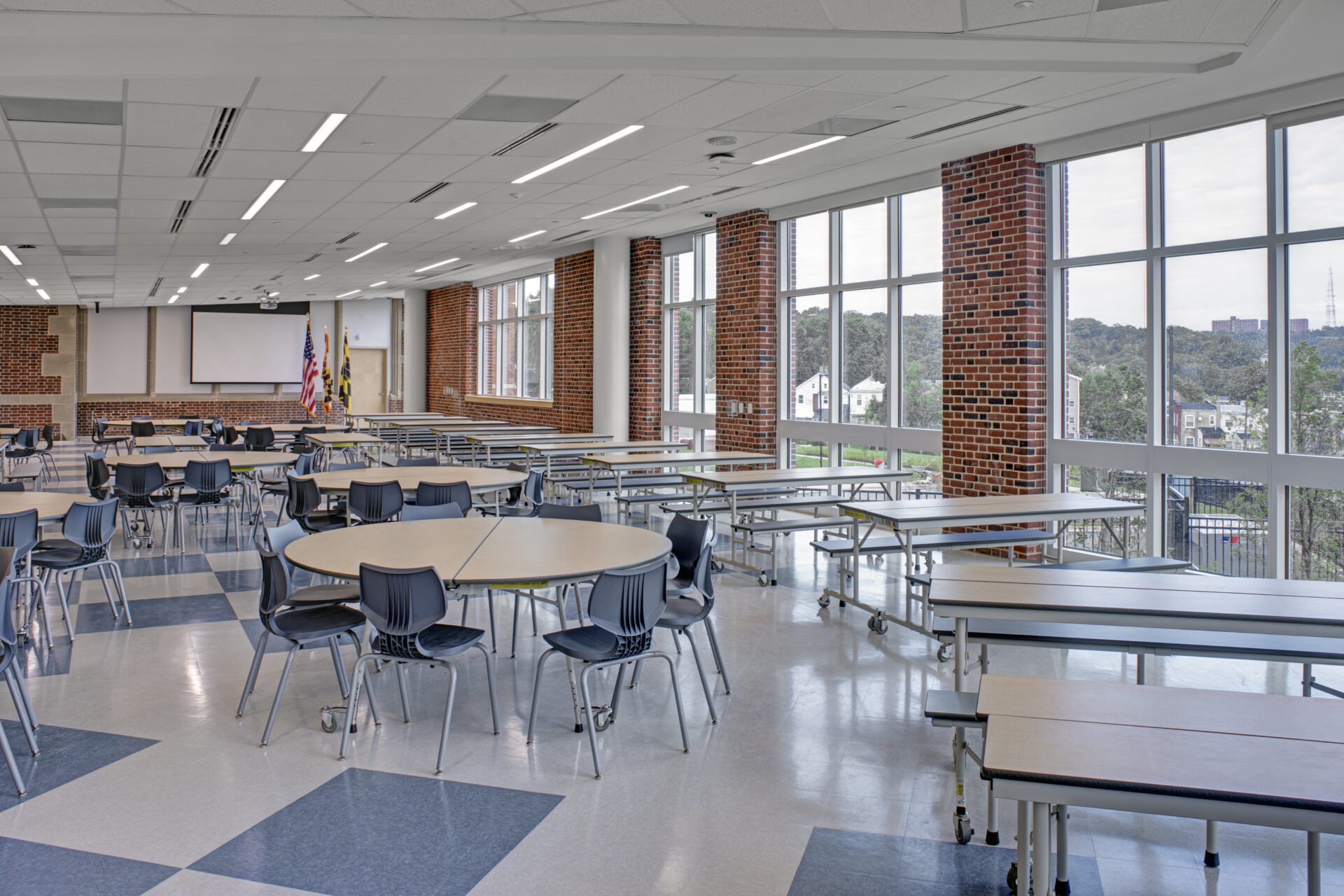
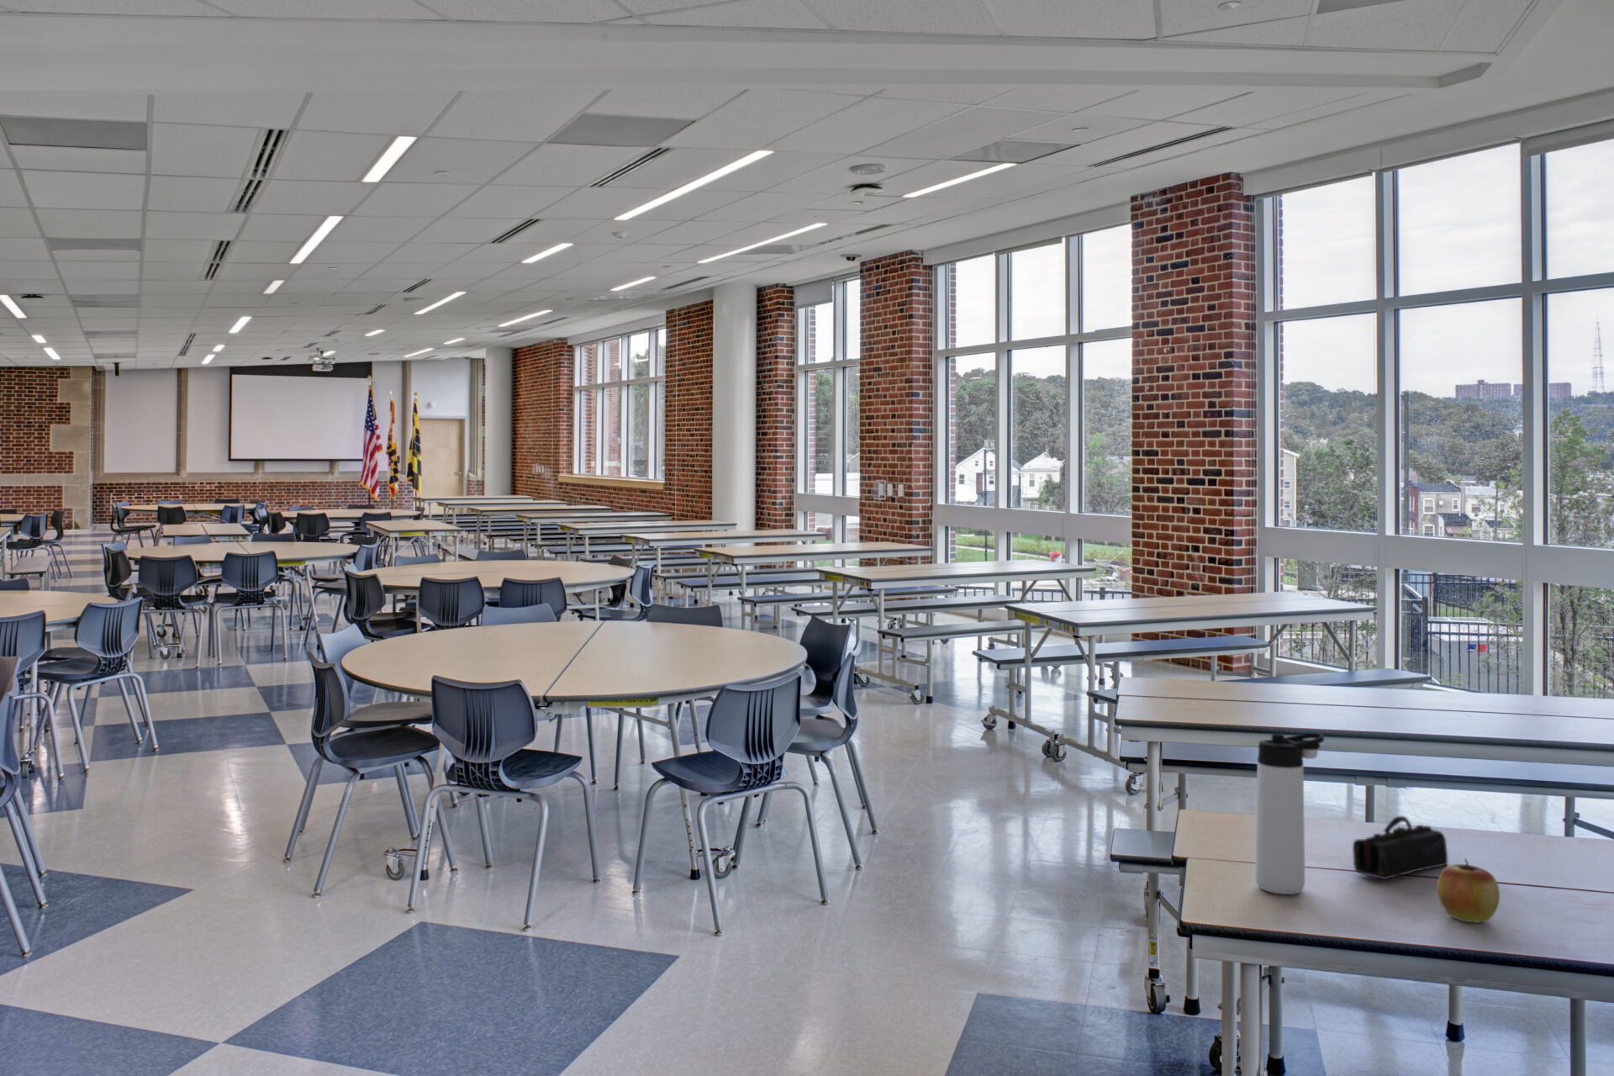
+ pencil case (1400, 842)
+ thermos bottle (1290, 812)
+ apple (1467, 889)
